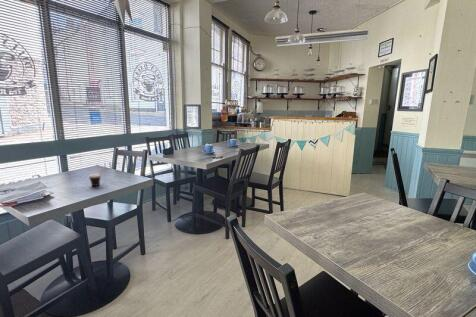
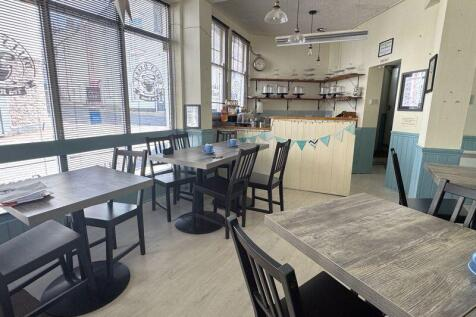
- cup (99, 176)
